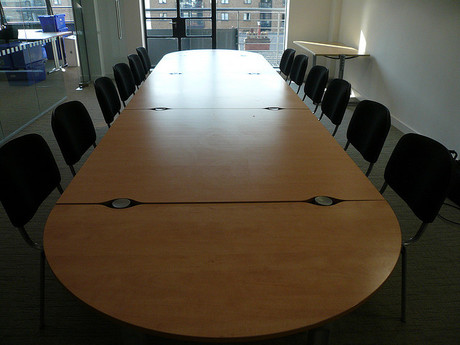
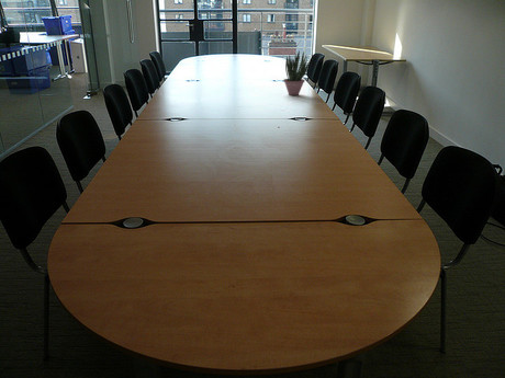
+ potted plant (296, 72)
